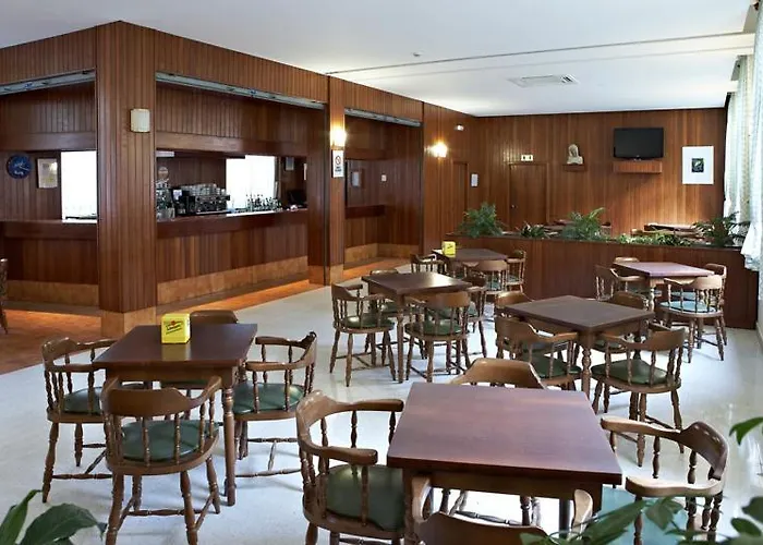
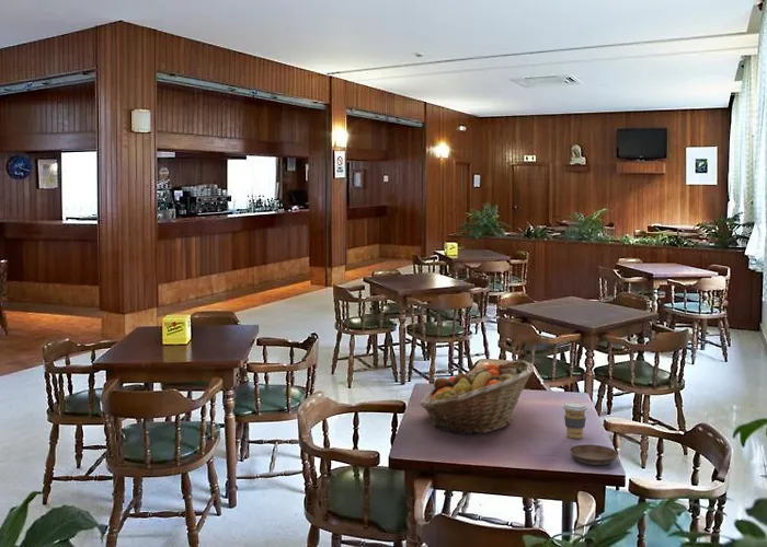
+ saucer (593, 455)
+ fruit basket (477, 393)
+ coffee cup (574, 420)
